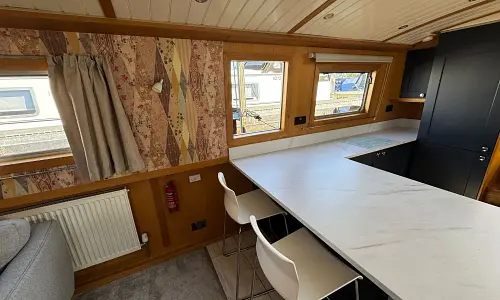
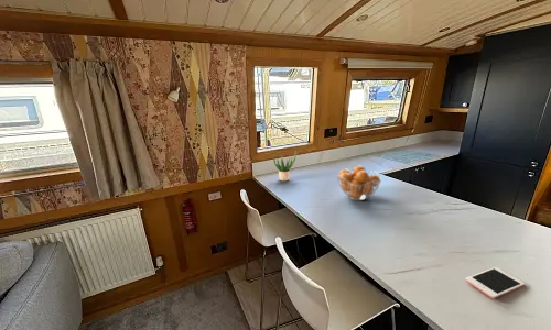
+ cell phone (494, 282)
+ fruit basket (357, 183)
+ potted plant (285, 165)
